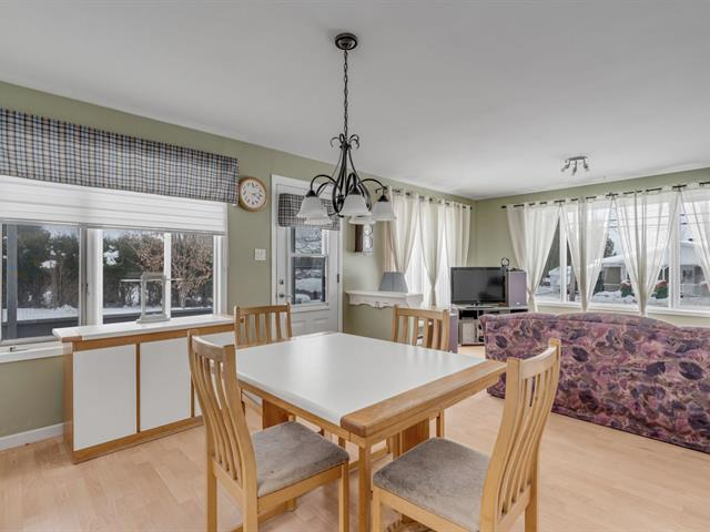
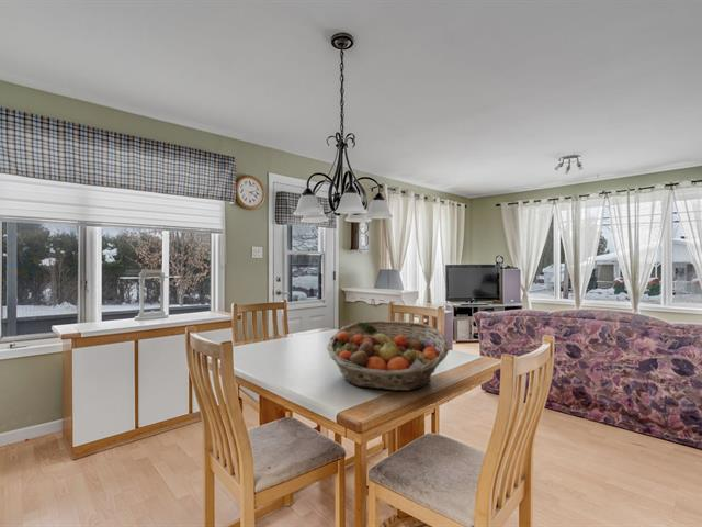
+ fruit basket (386, 352)
